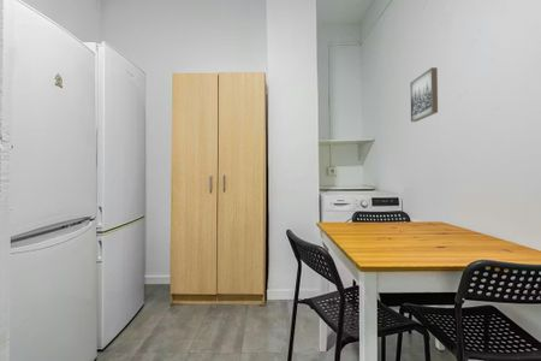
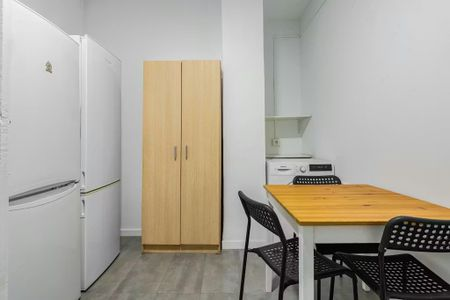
- wall art (422, 96)
